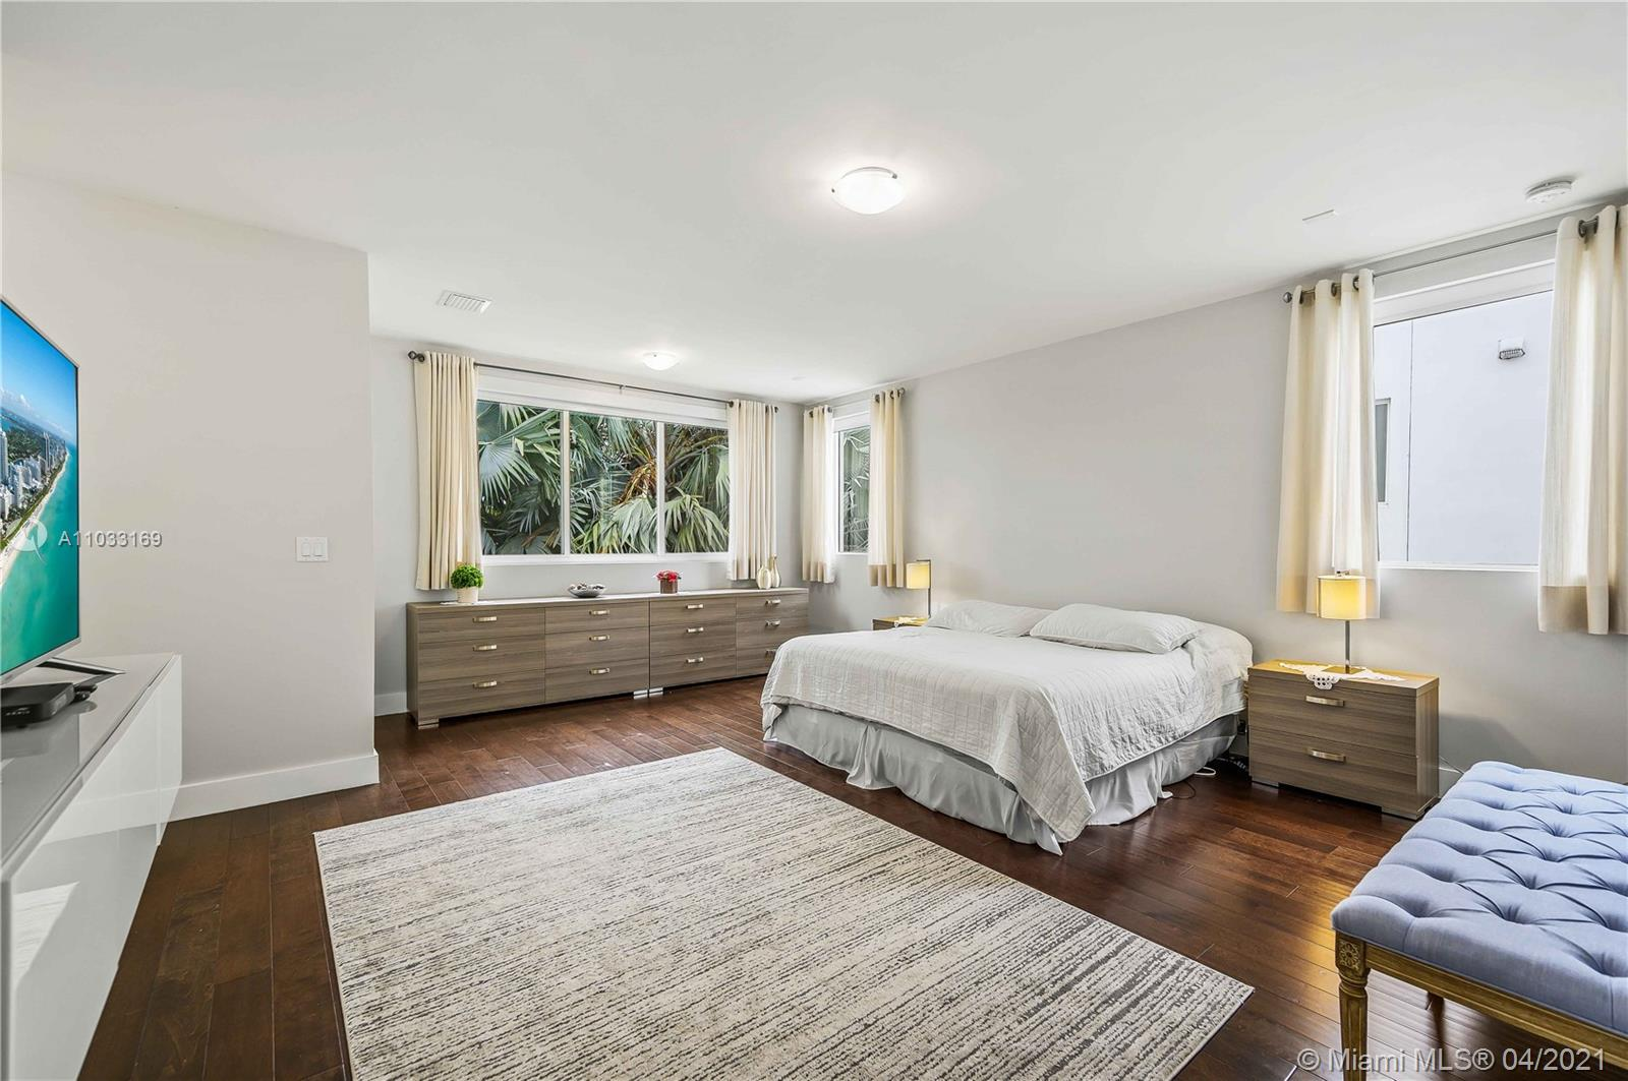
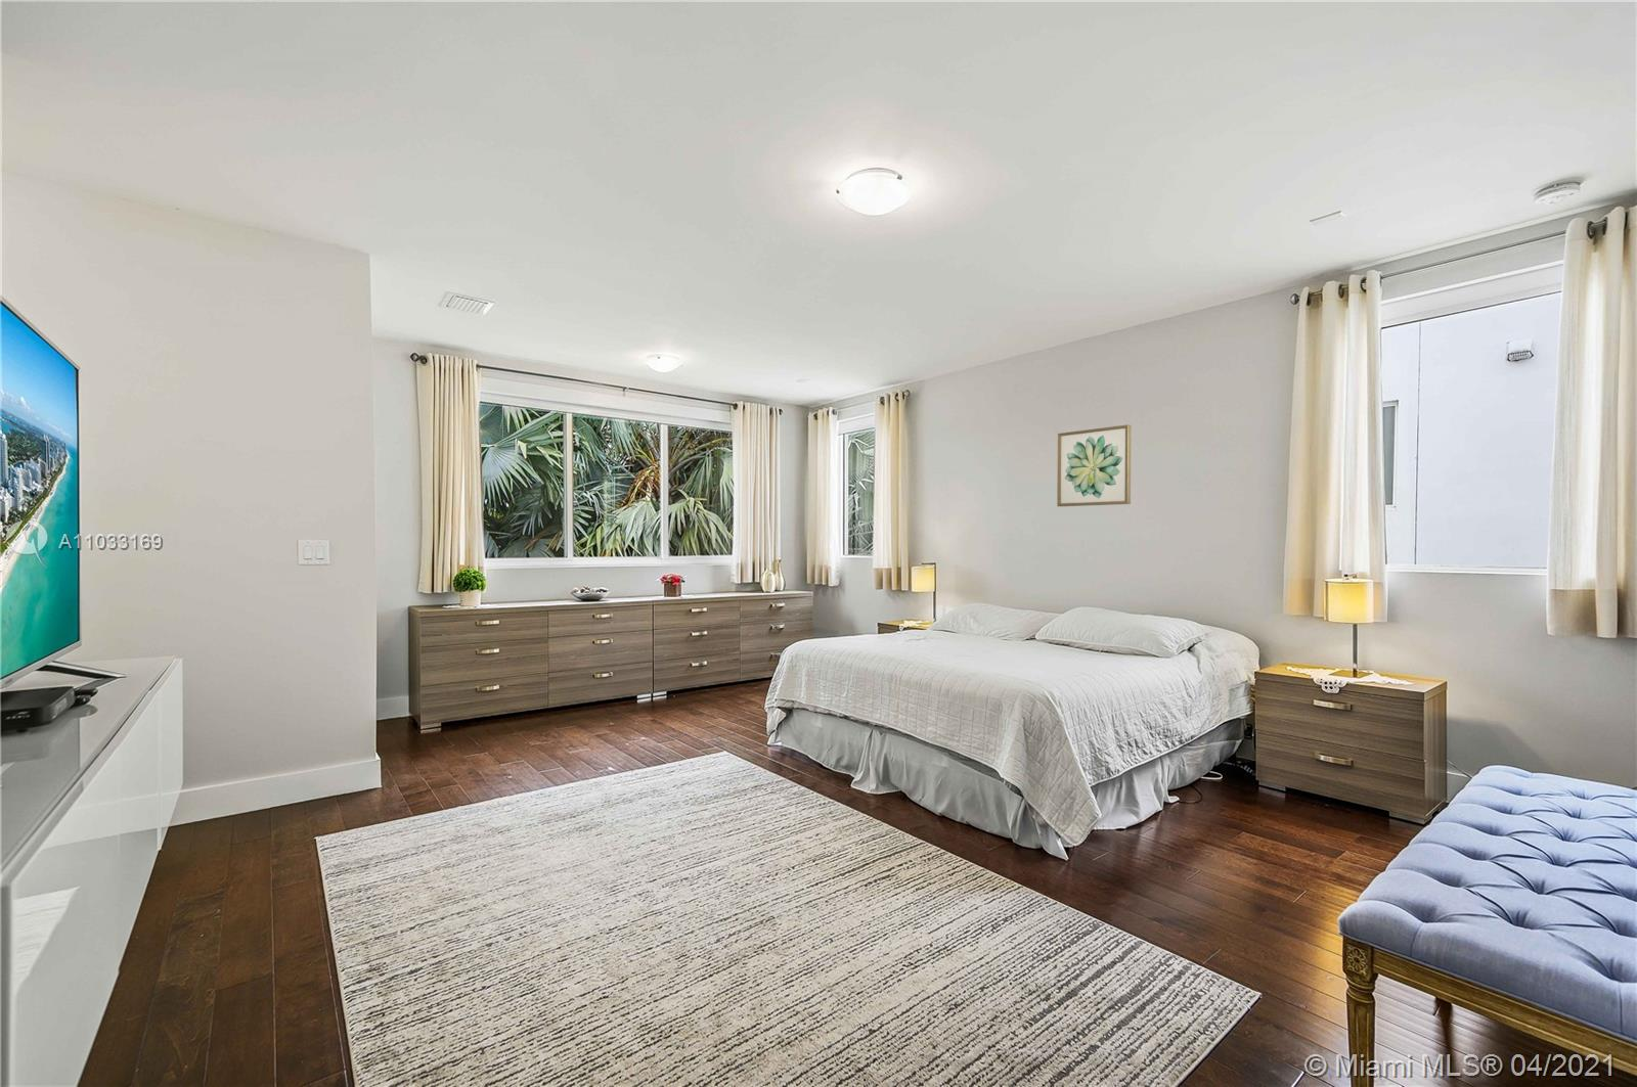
+ wall art (1092, 467)
